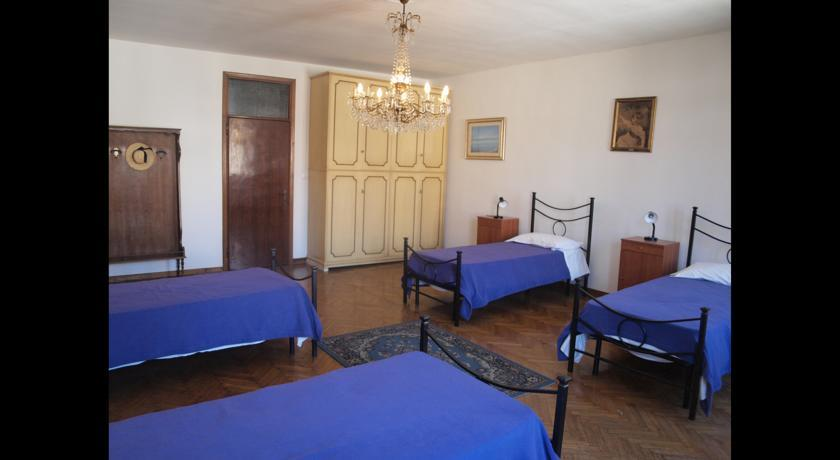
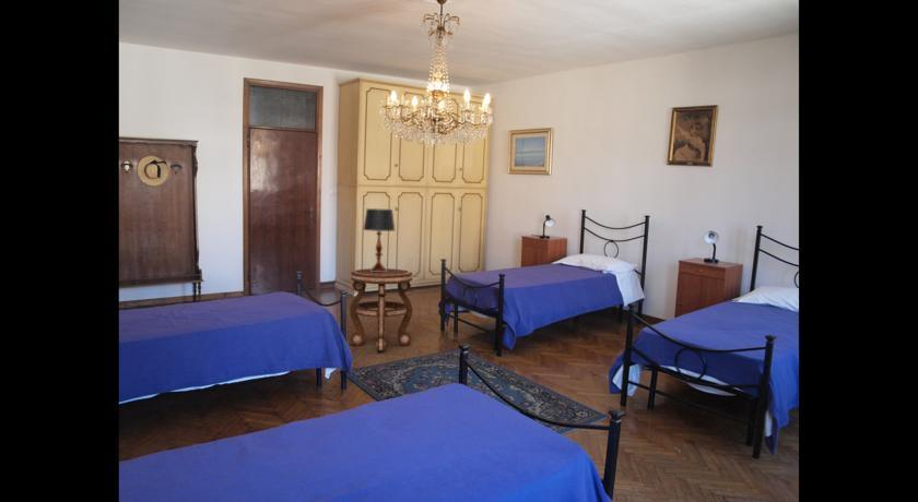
+ table lamp (378, 239)
+ side table (381, 308)
